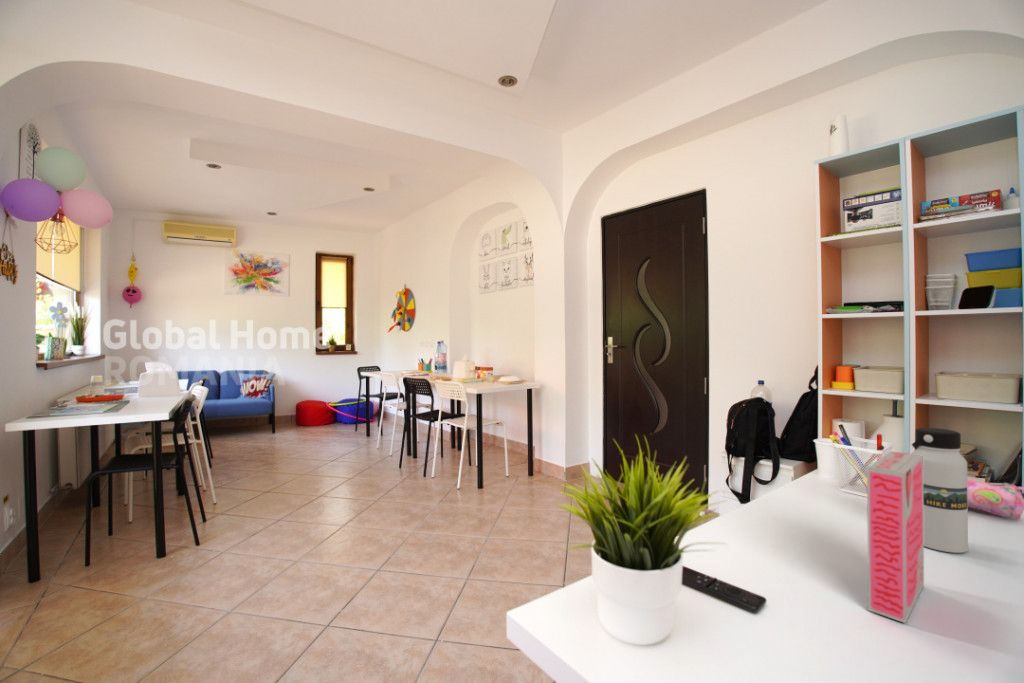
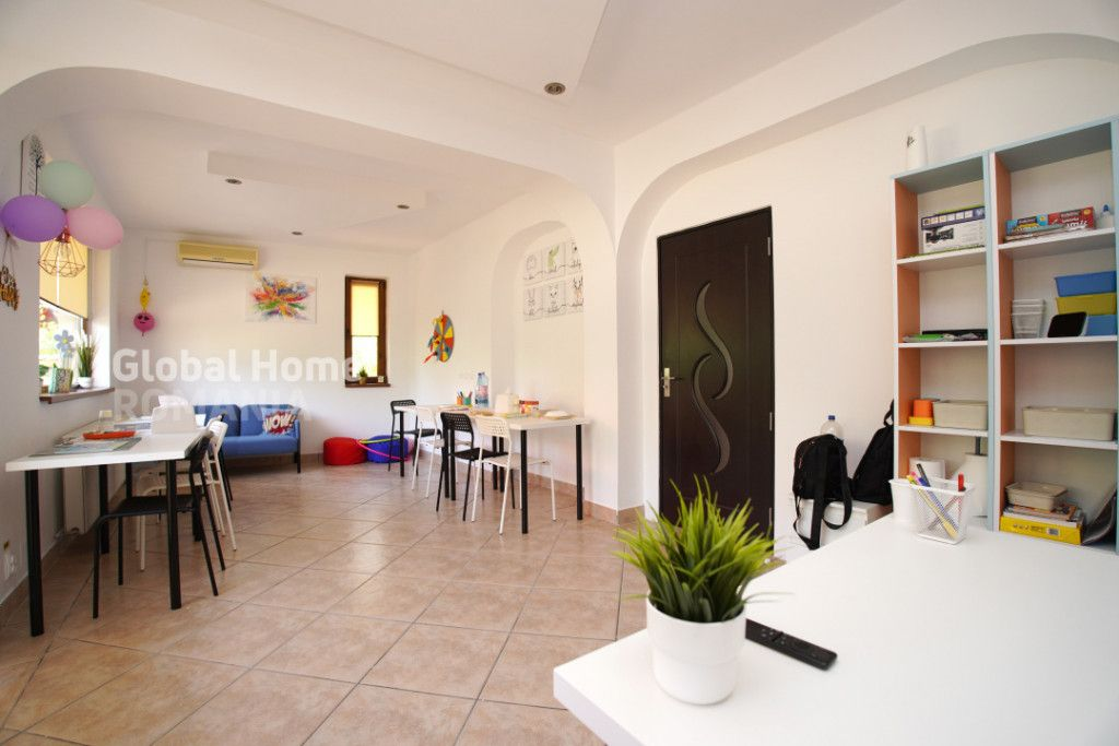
- pencil case (968, 492)
- board game (896, 528)
- water bottle (938, 487)
